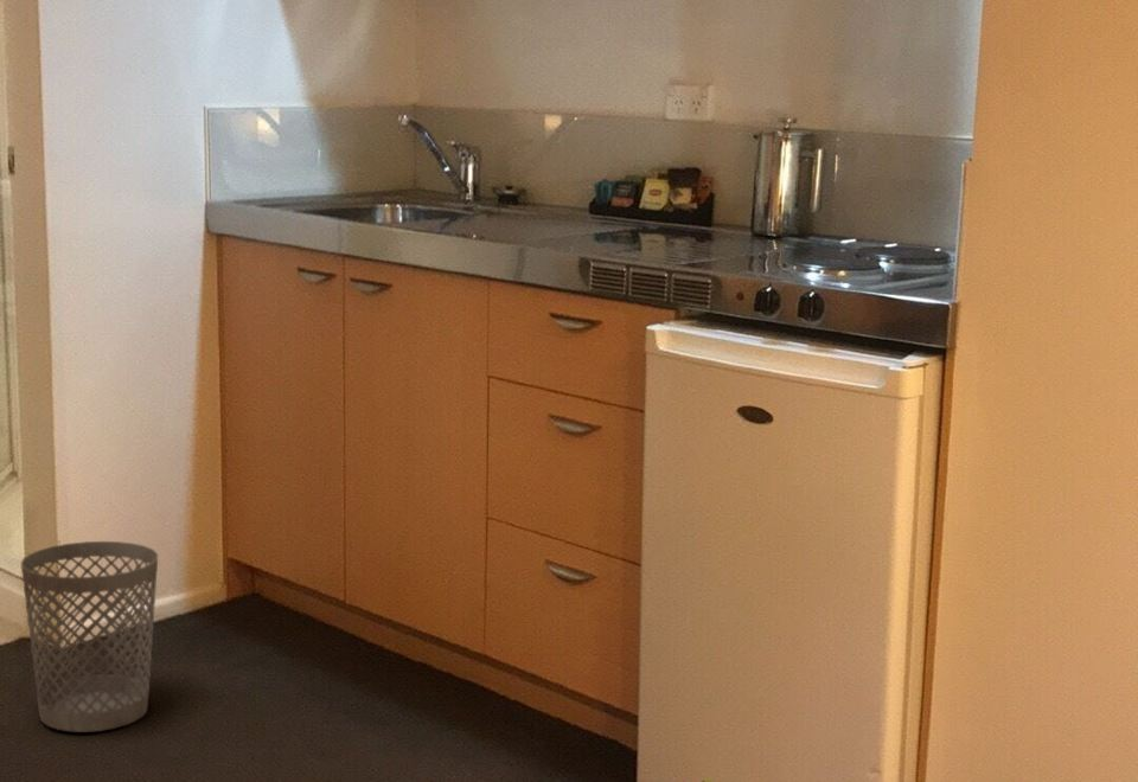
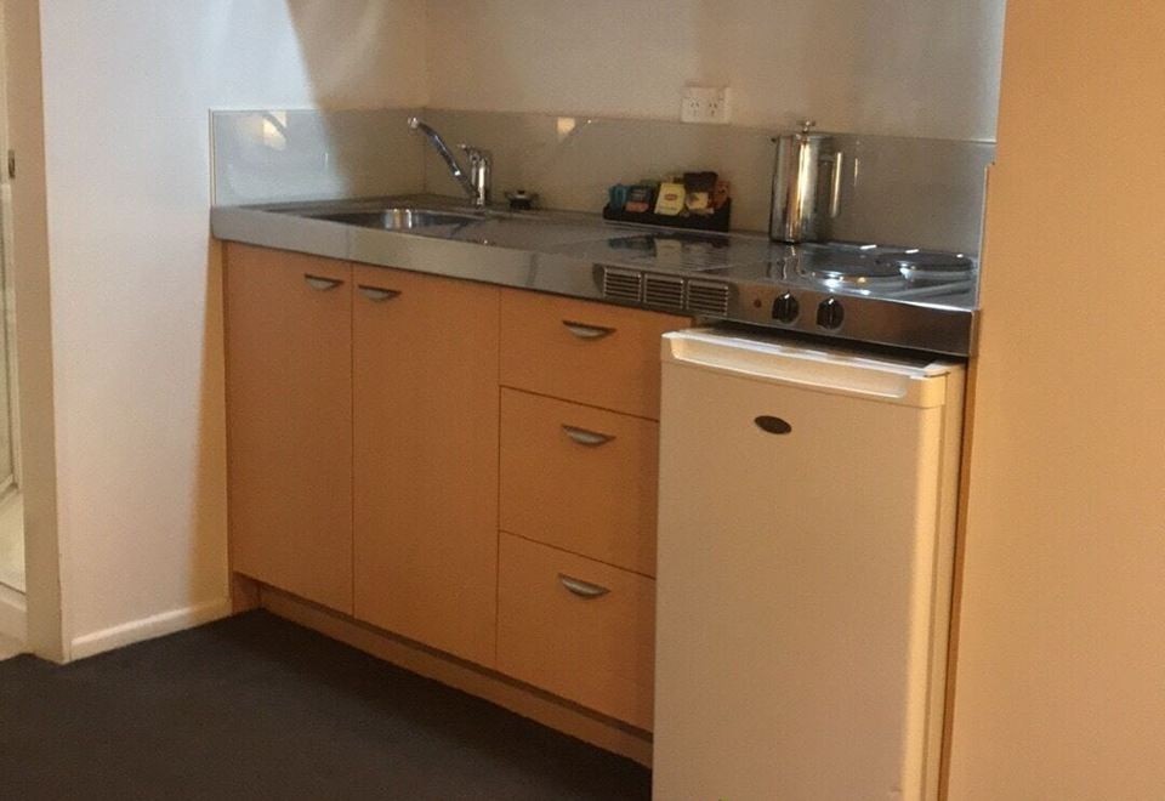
- wastebasket (91, 635)
